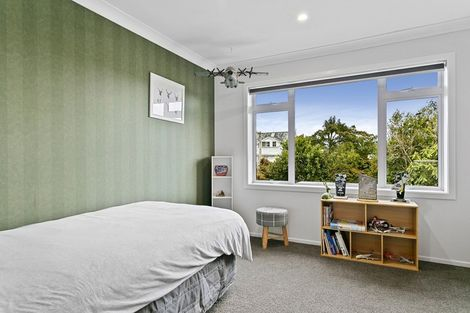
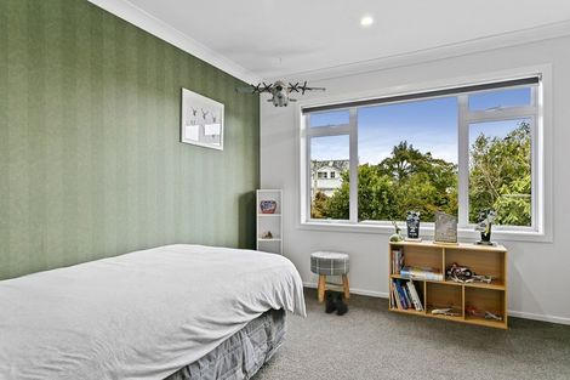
+ boots (336, 301)
